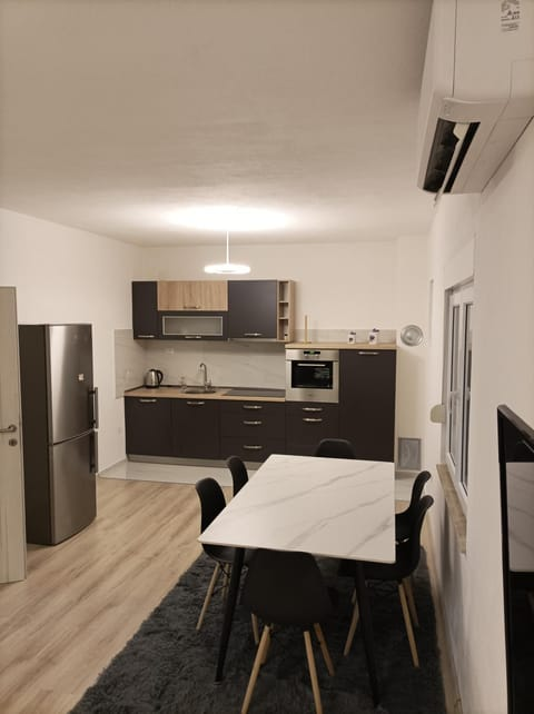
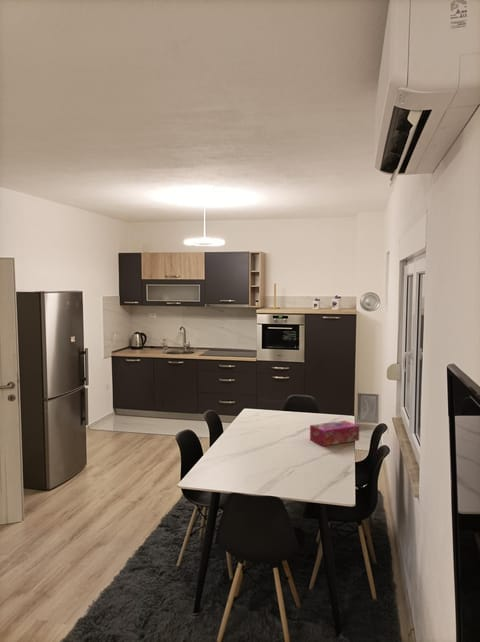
+ tissue box (334, 432)
